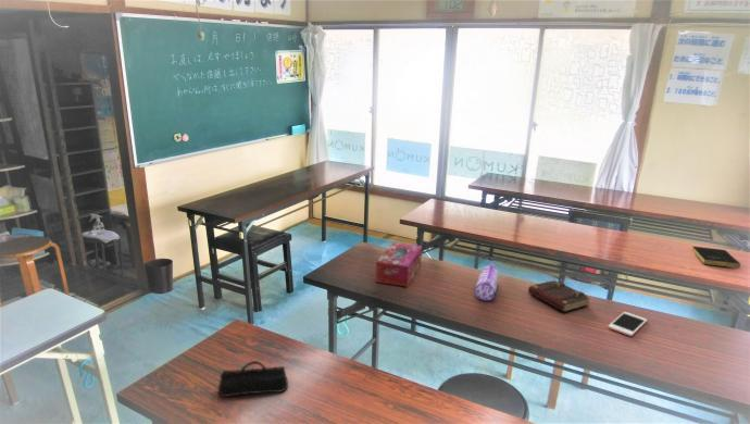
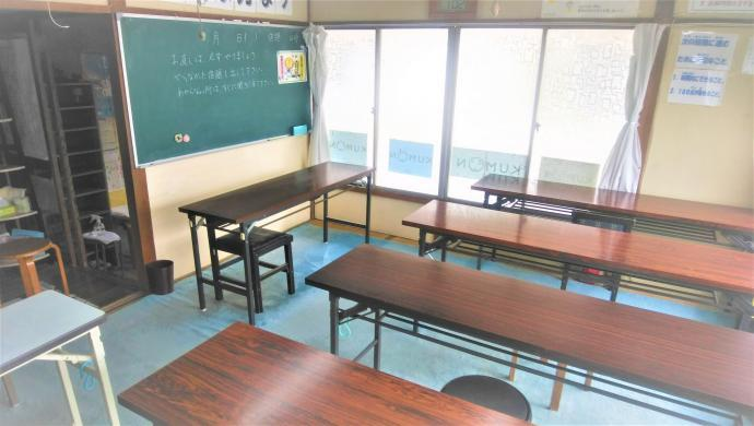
- cell phone (627, 323)
- book (559, 295)
- book (714, 255)
- pencil case (487, 282)
- tissue box (399, 263)
- pencil case (252, 375)
